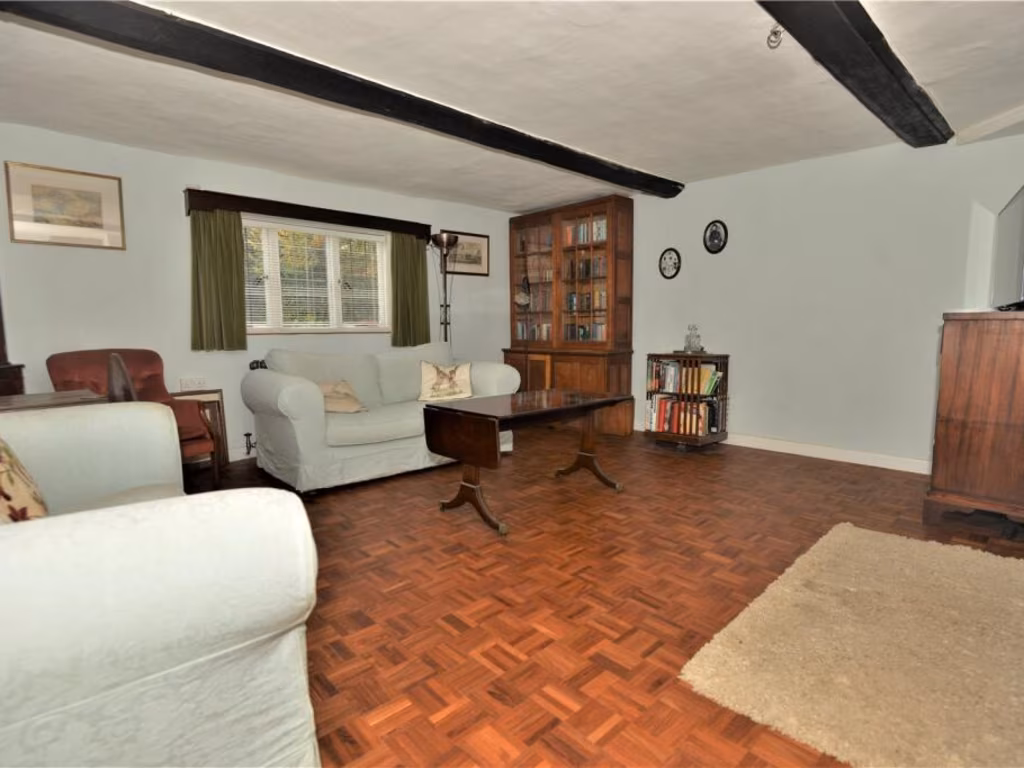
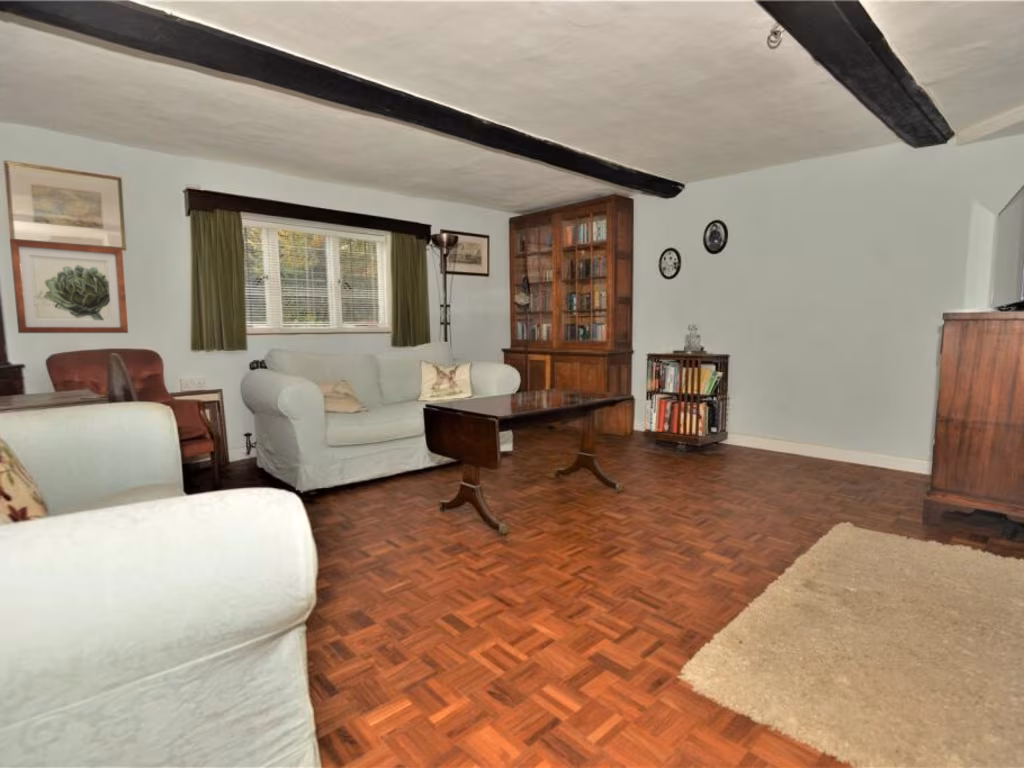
+ wall art (72, 289)
